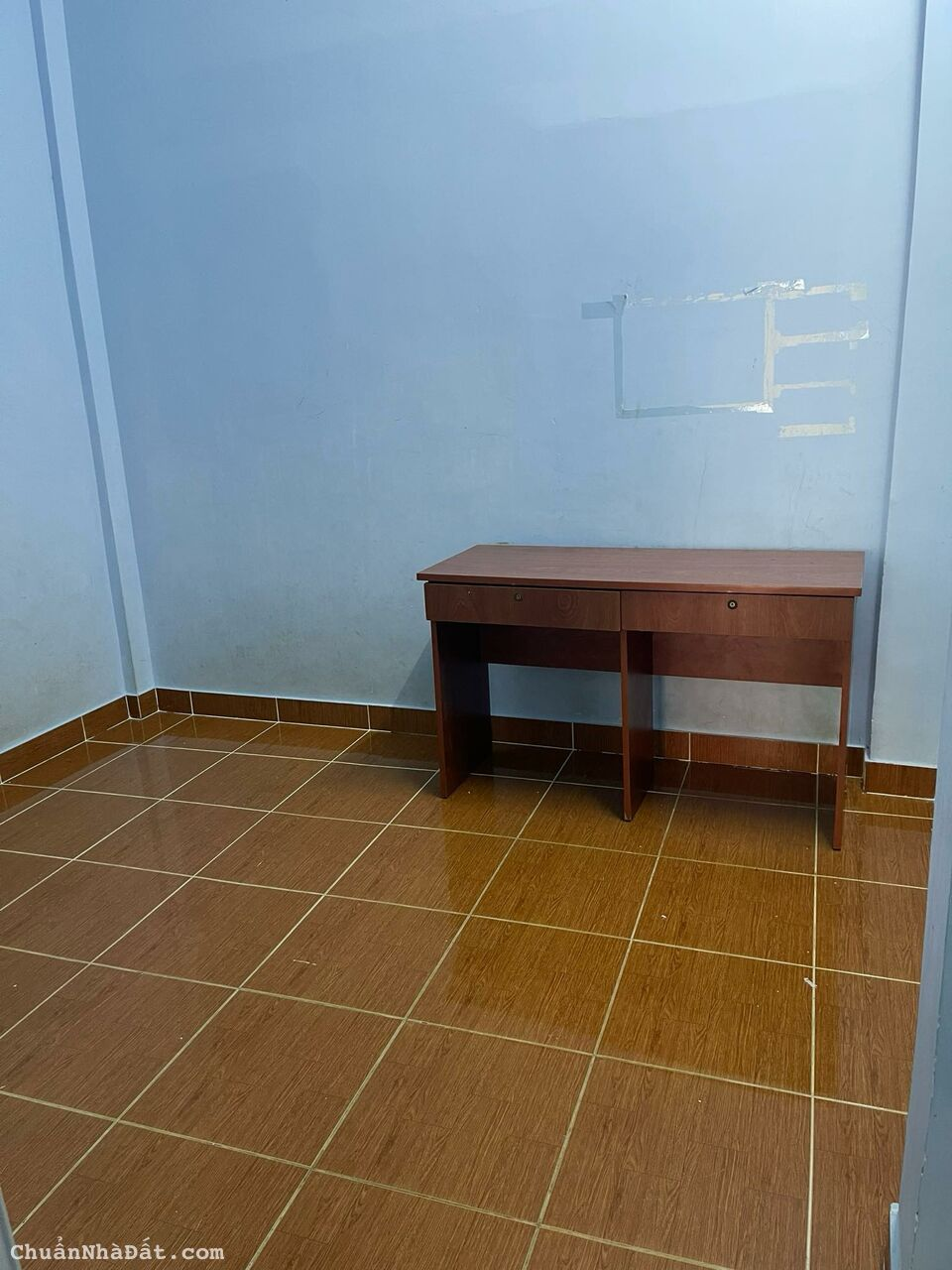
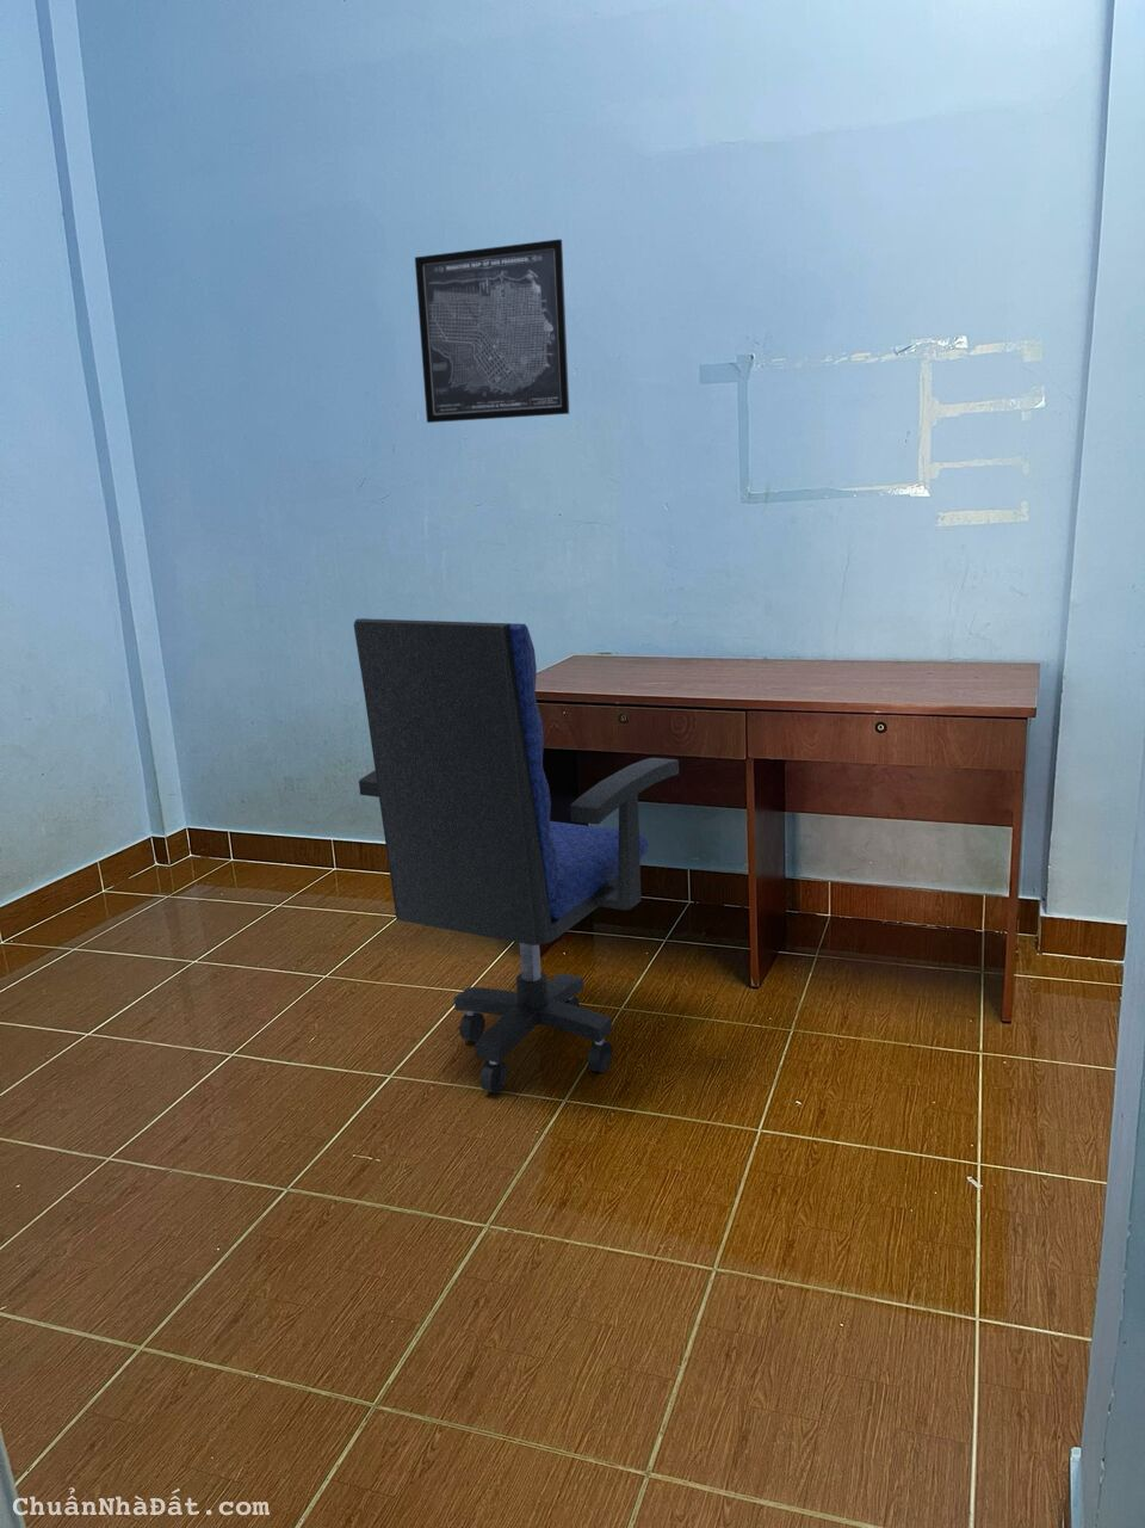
+ office chair (511, 846)
+ wall art (492, 334)
